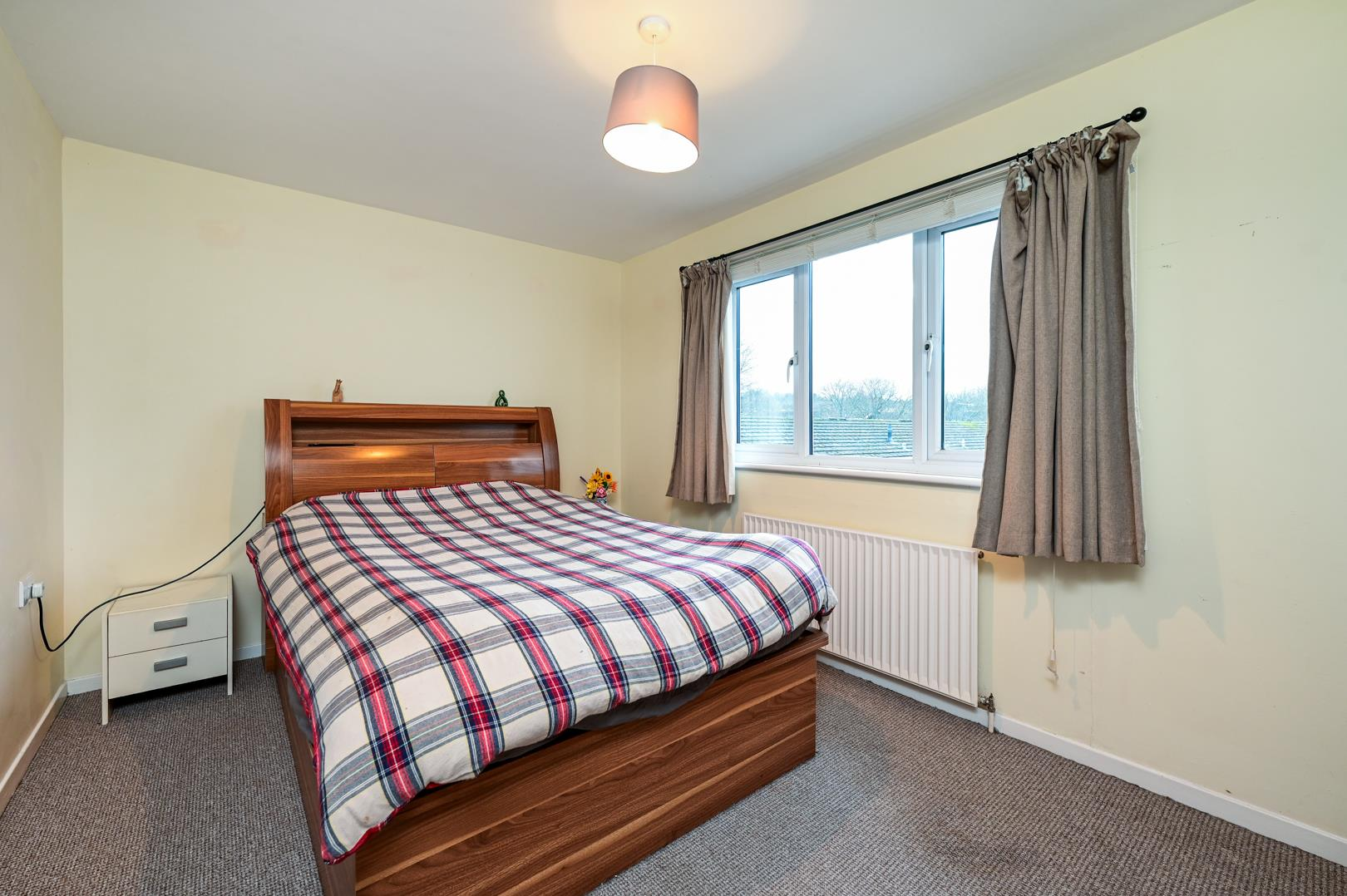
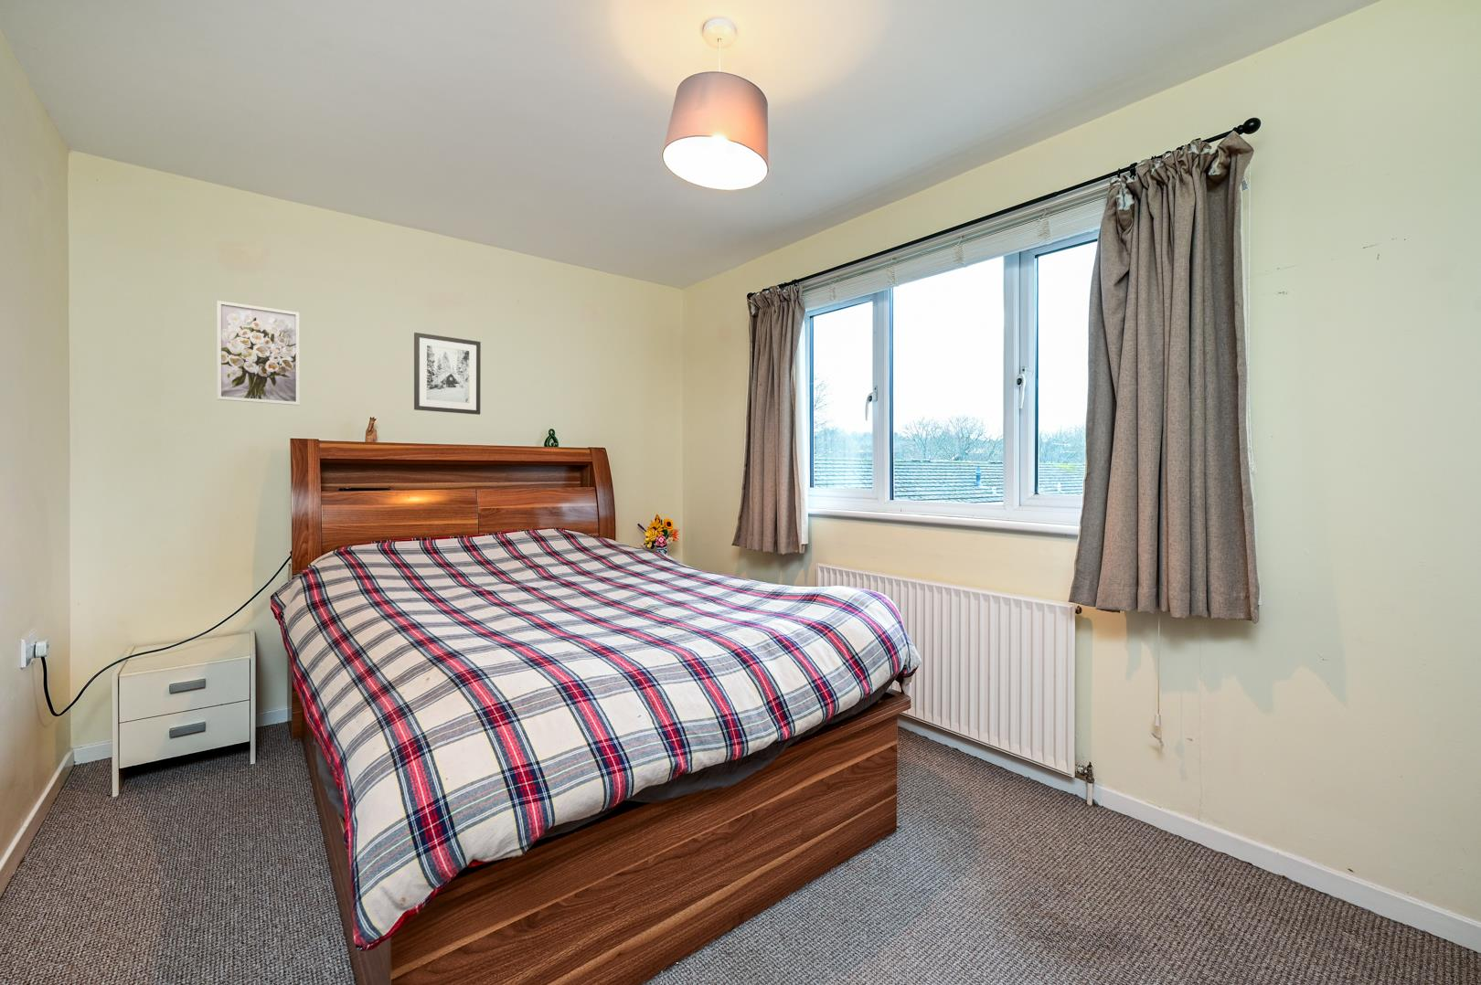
+ wall art (447, 375)
+ wall art (258, 354)
